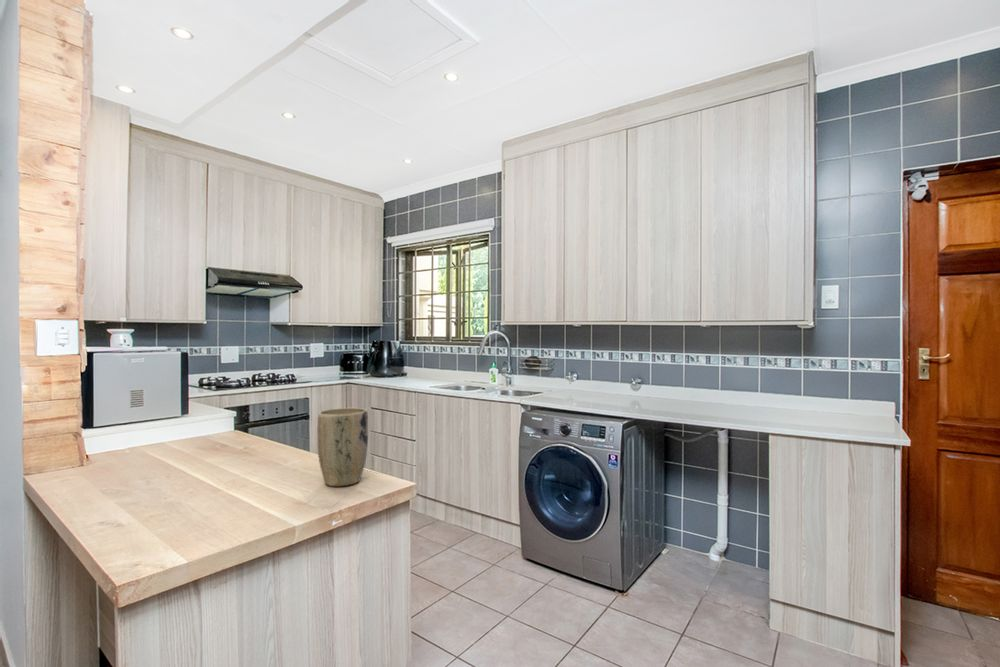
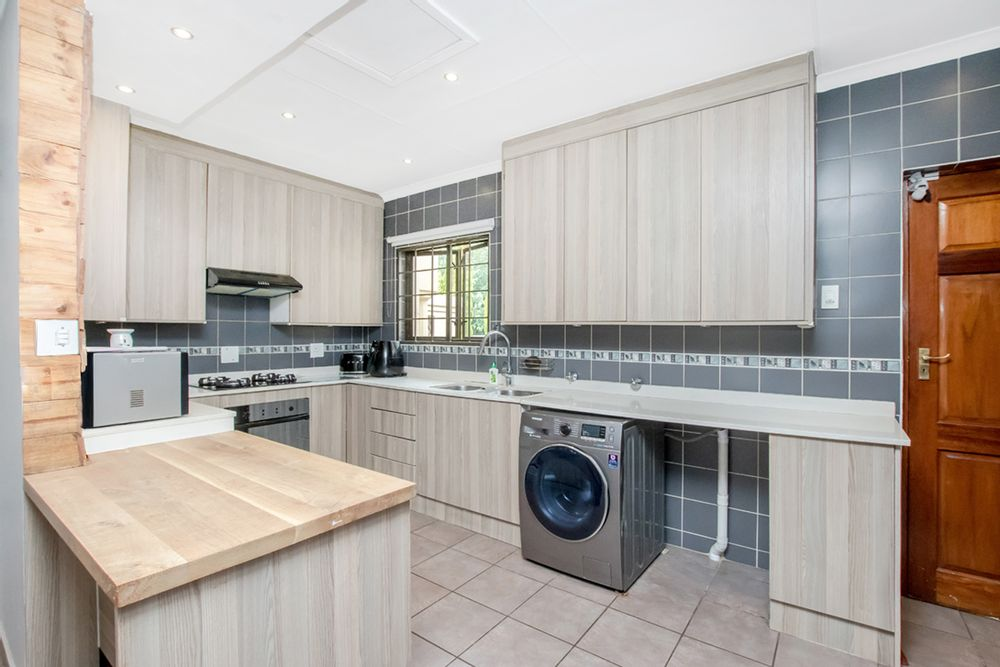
- plant pot (343, 446)
